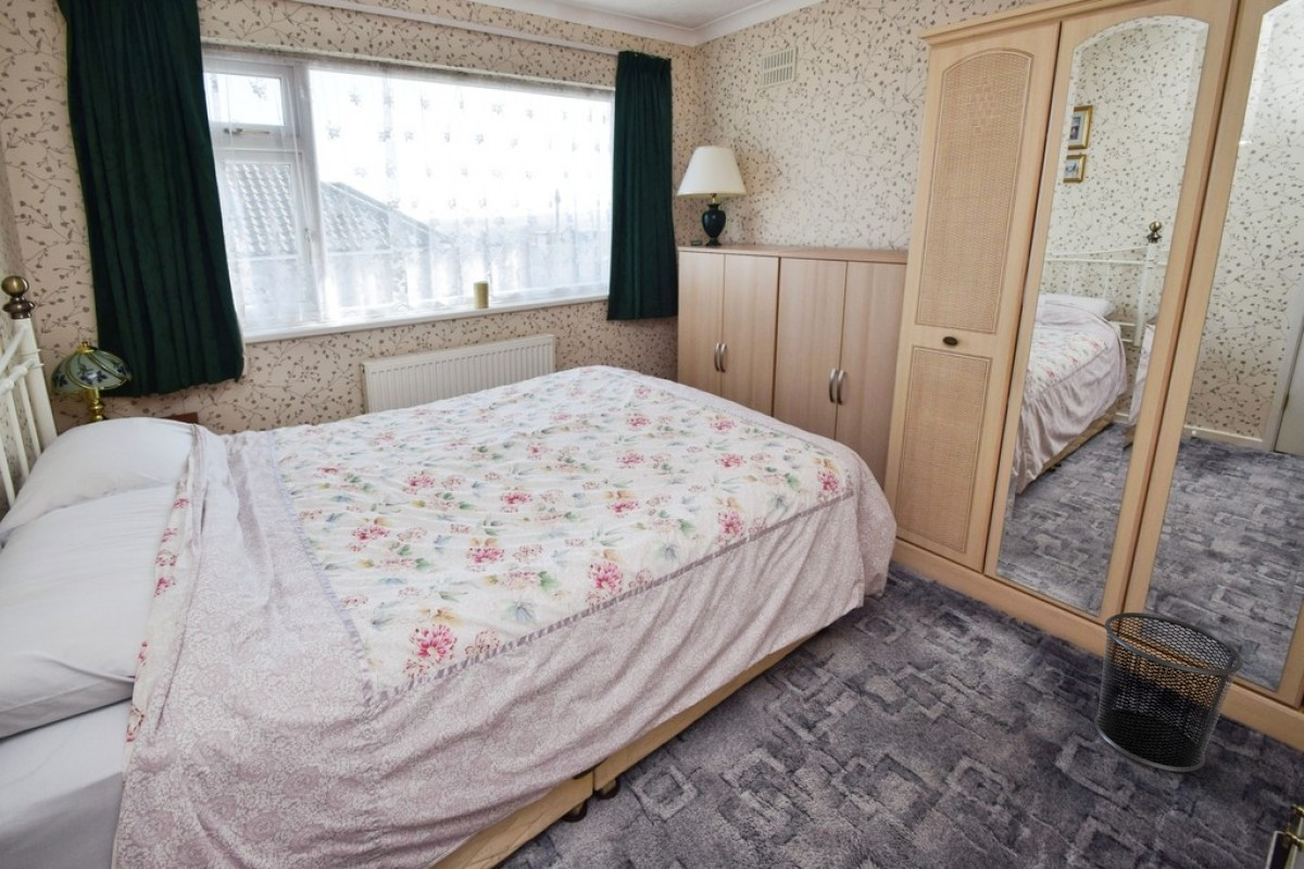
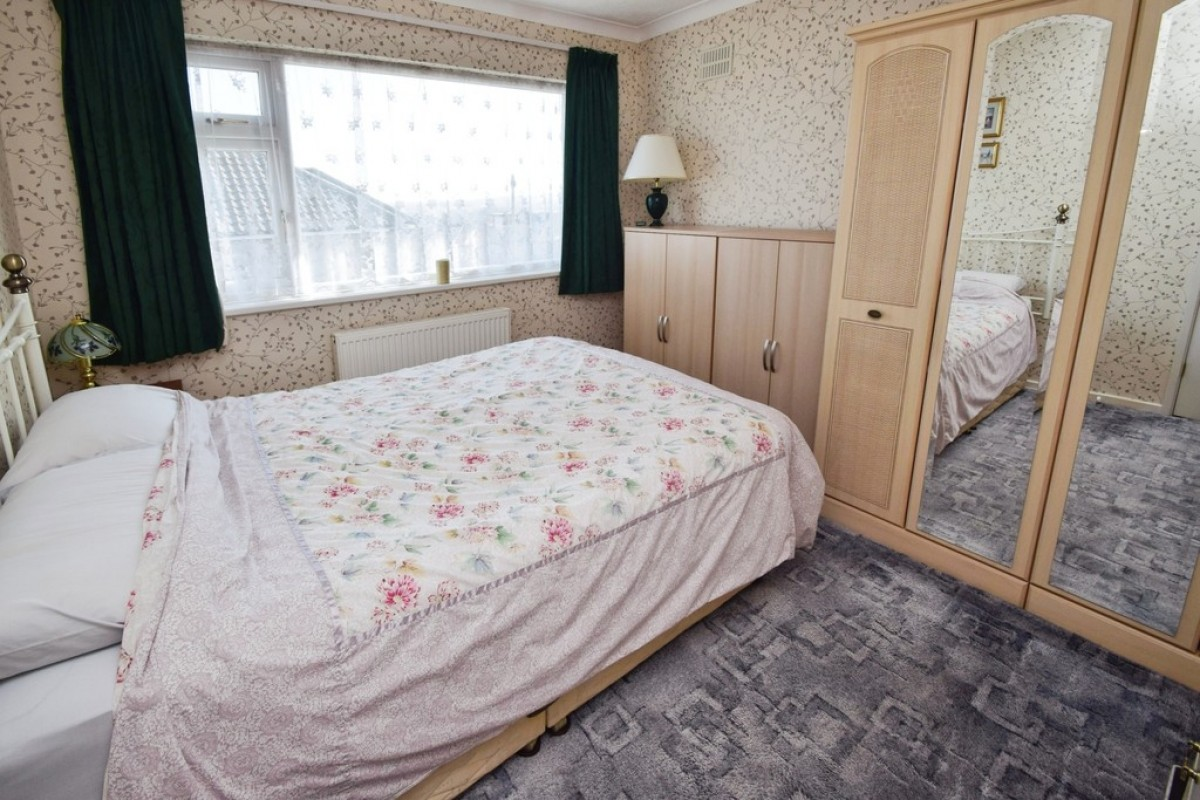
- waste bin (1158, 690)
